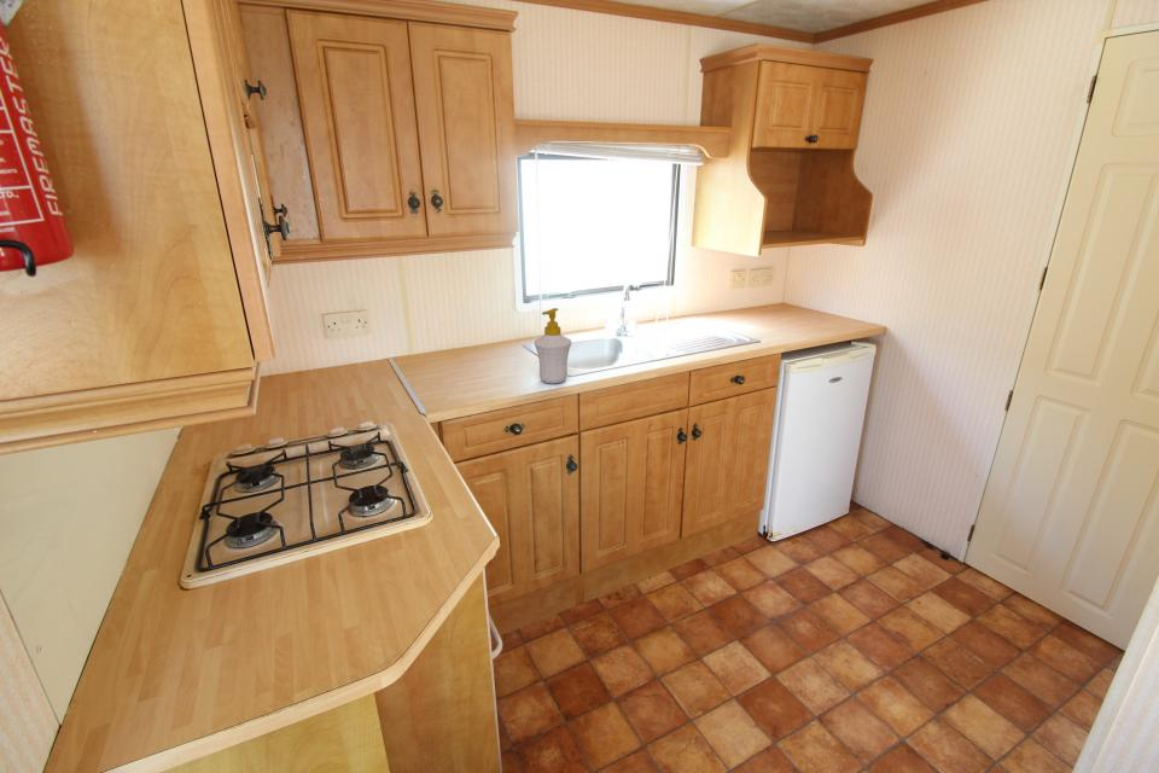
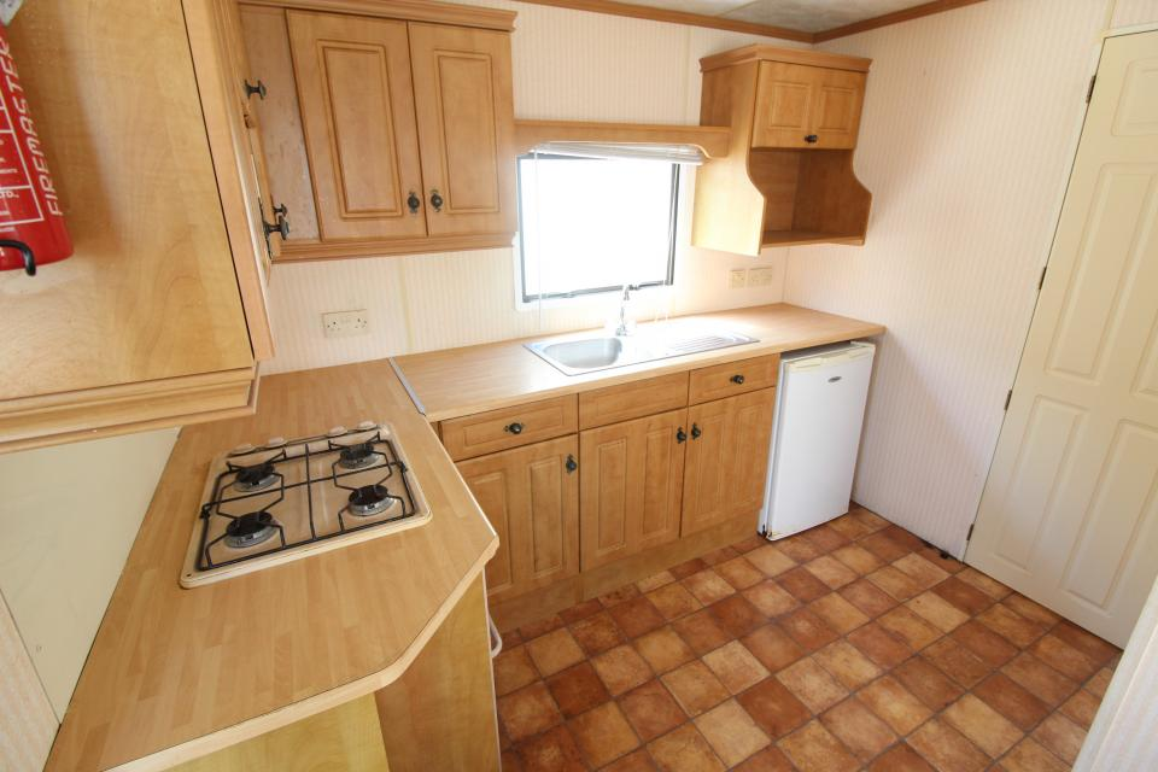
- soap bottle (552, 345)
